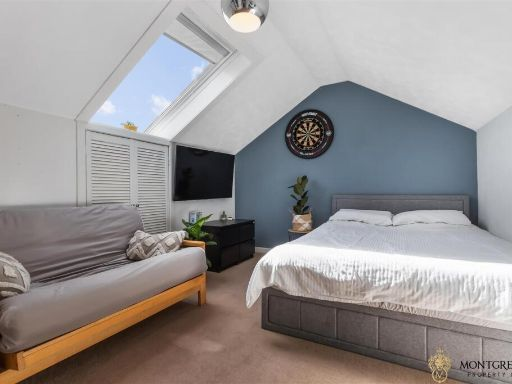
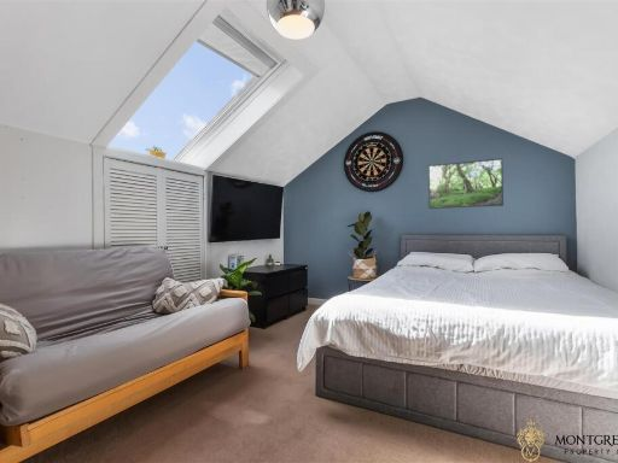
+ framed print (464, 184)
